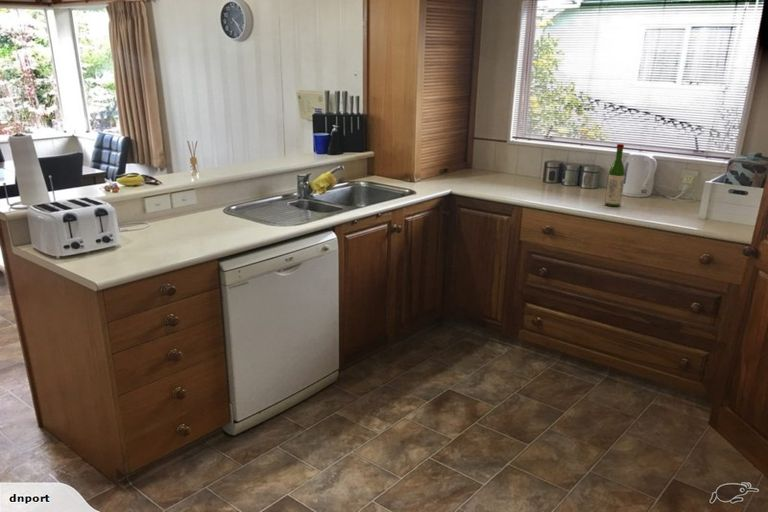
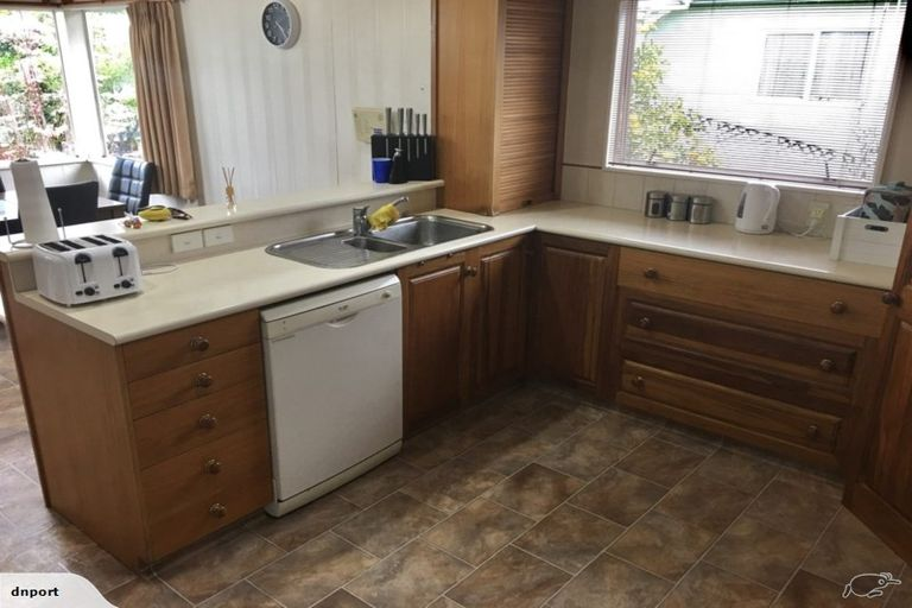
- wine bottle (616, 175)
